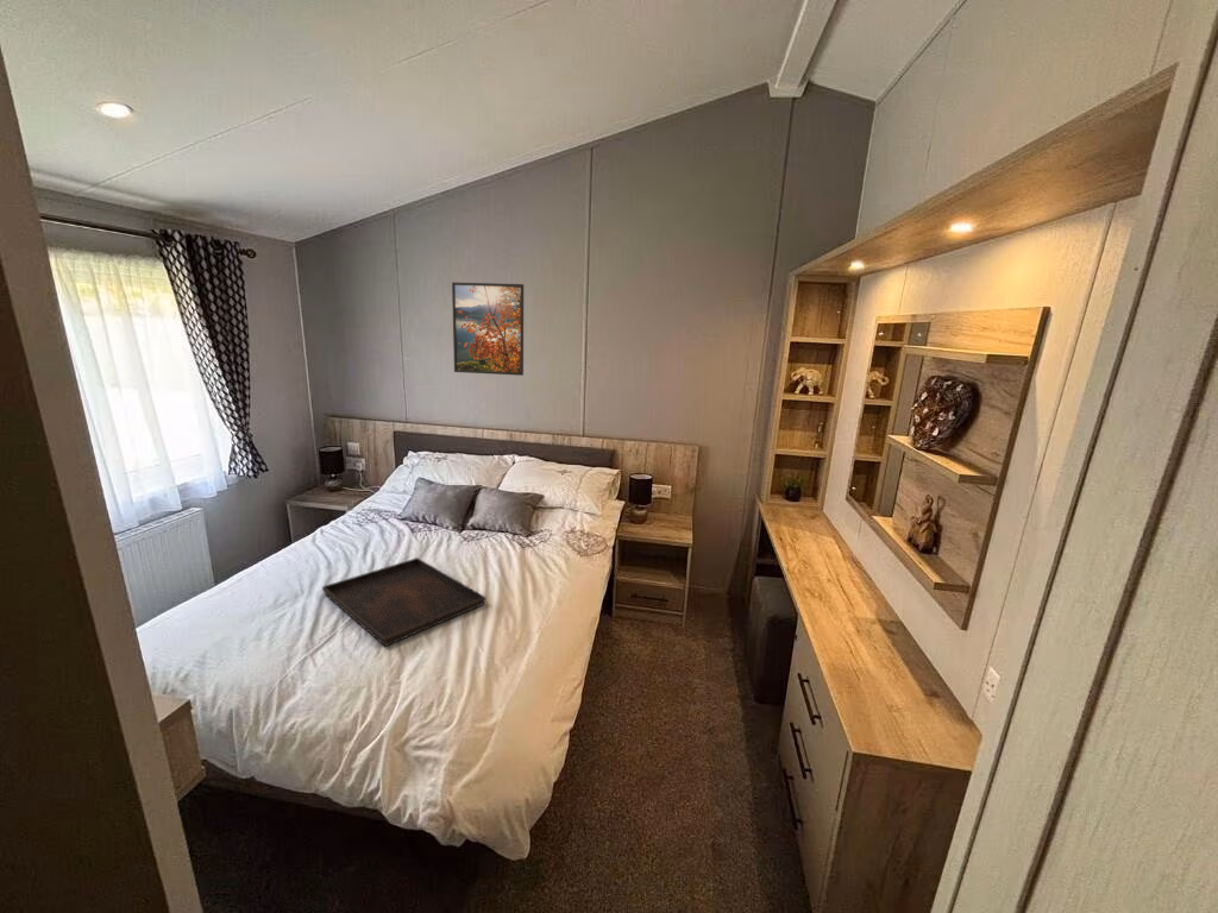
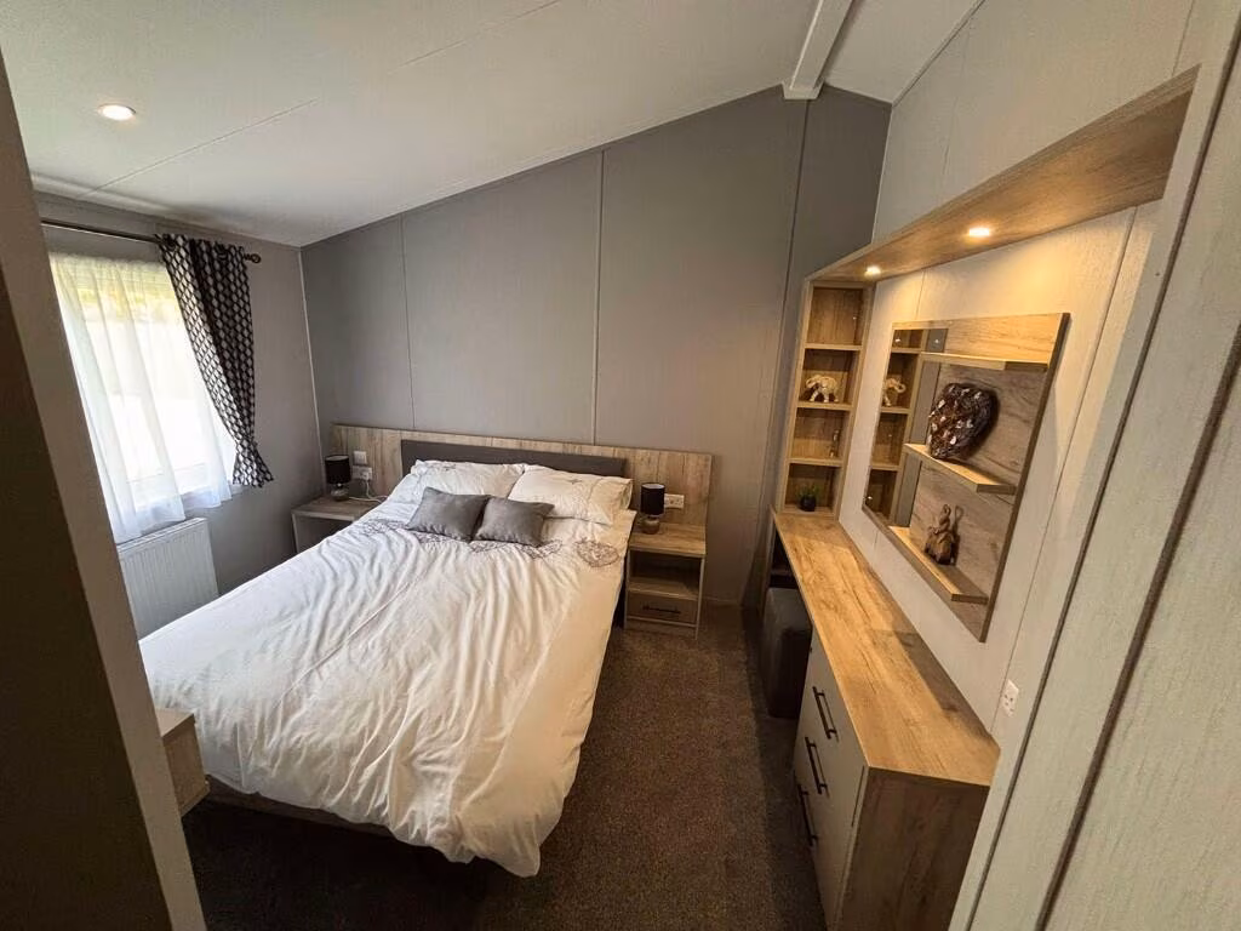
- serving tray (403, 596)
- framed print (488, 329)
